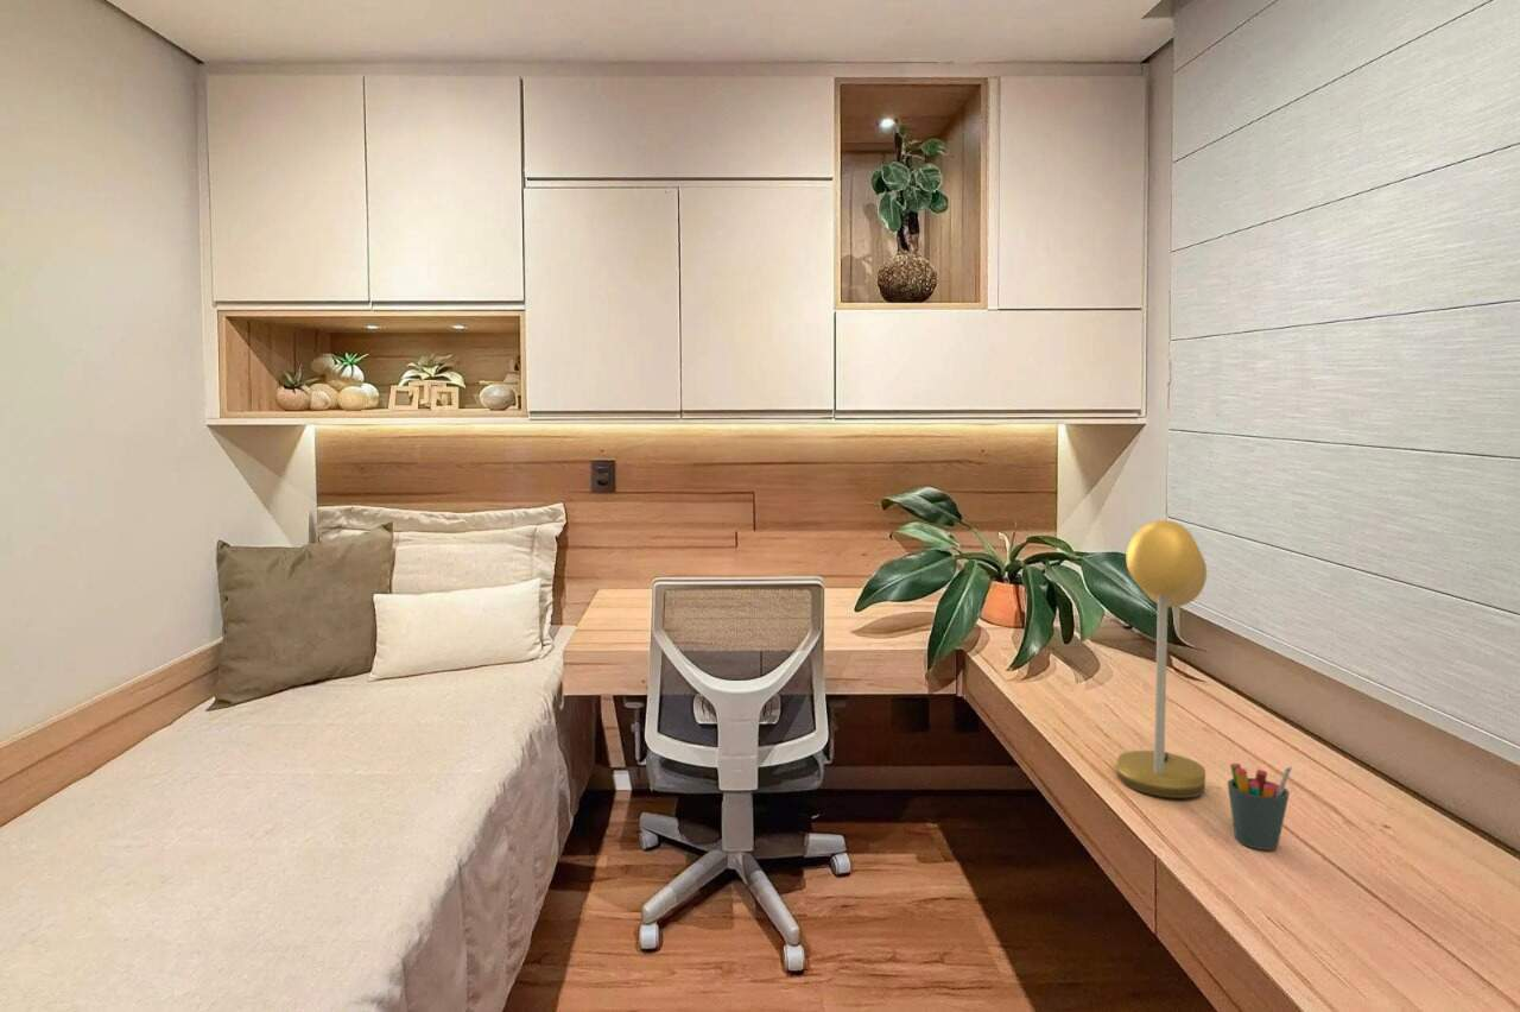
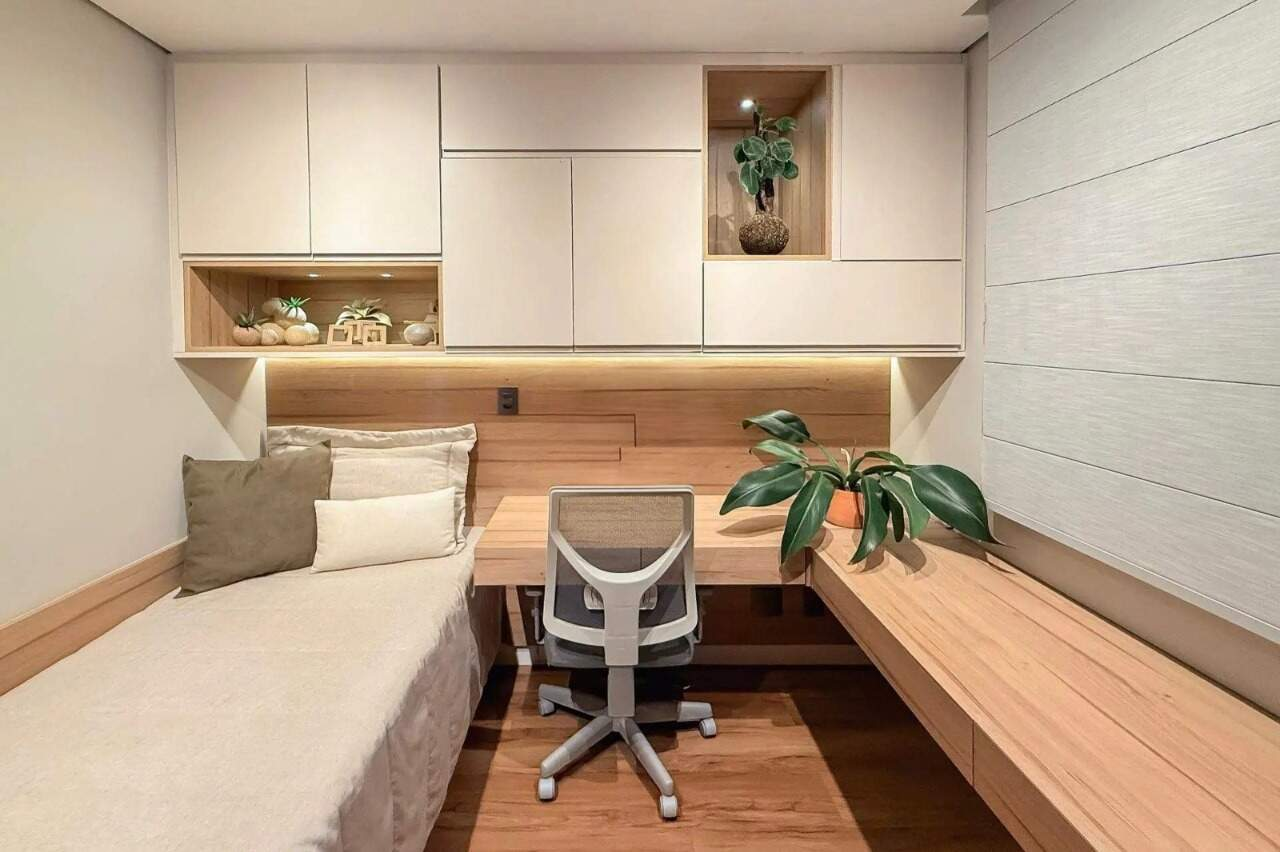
- pen holder (1256, 799)
- desk lamp (1163, 651)
